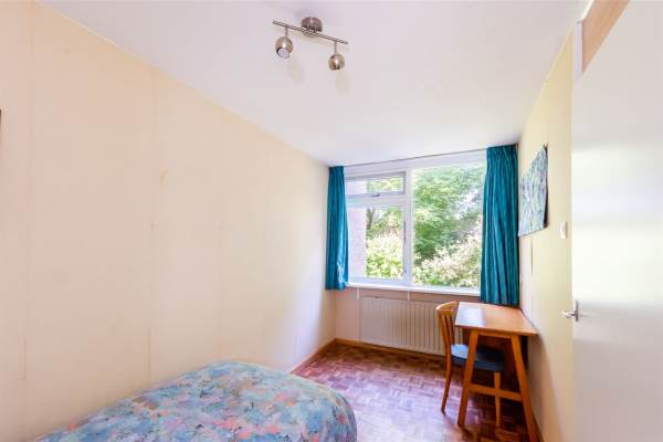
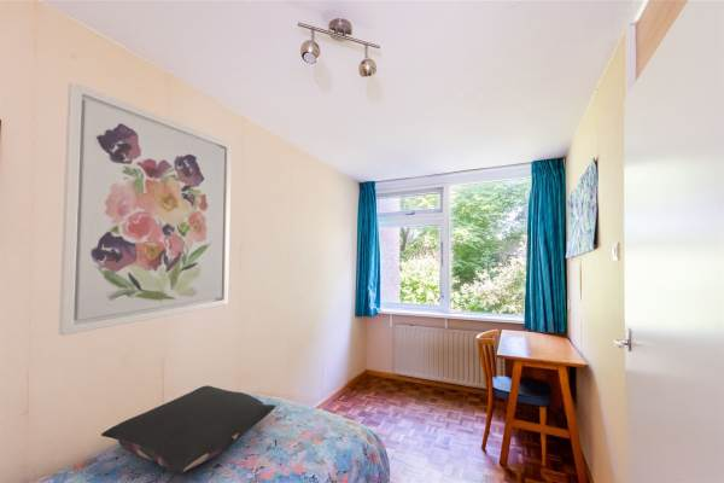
+ wall art (164, 216)
+ pillow (194, 420)
